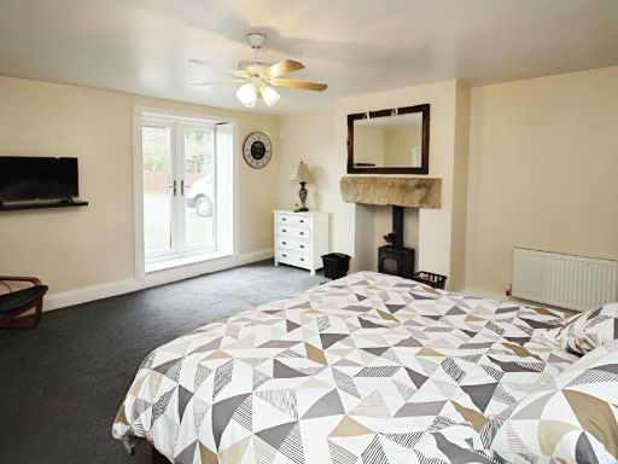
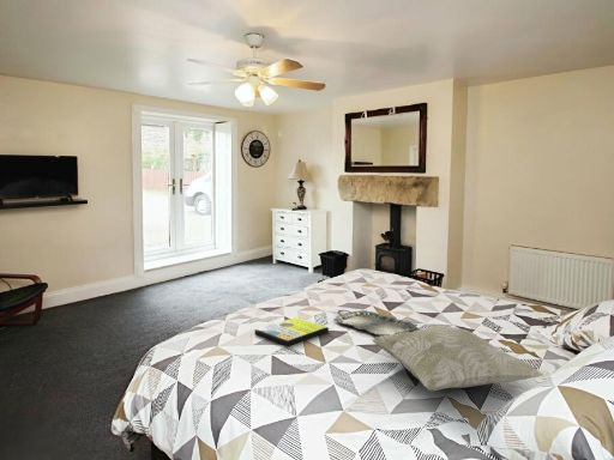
+ decorative pillow (449, 355)
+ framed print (291, 329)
+ serving tray (374, 322)
